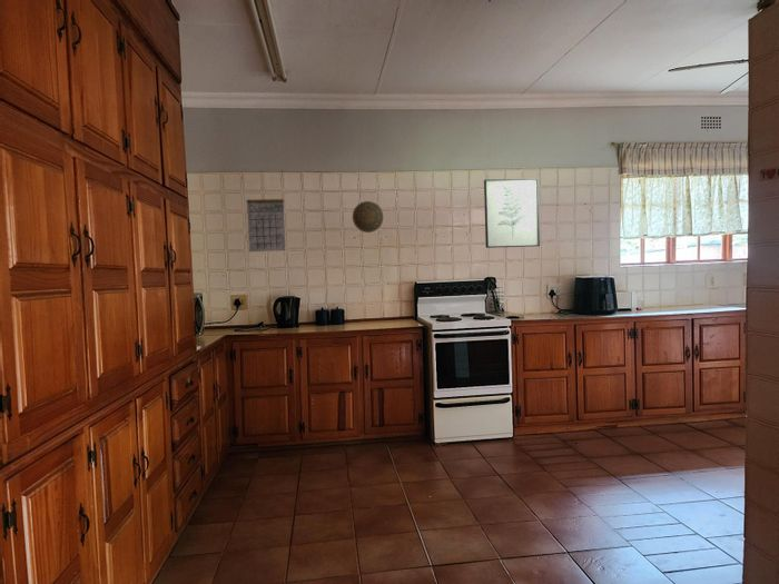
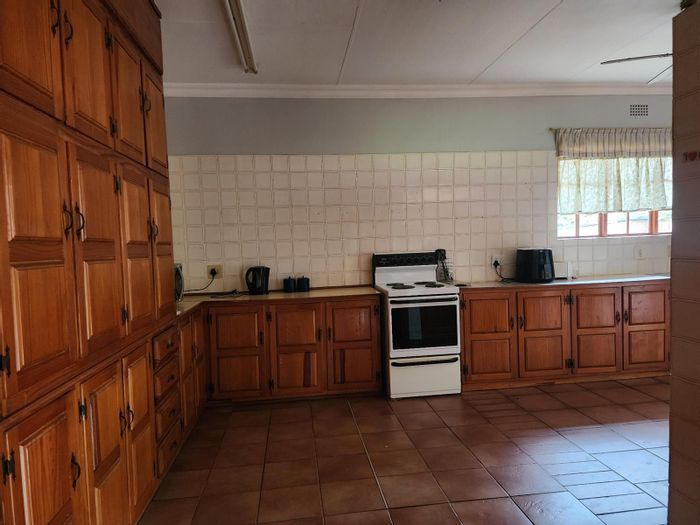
- calendar (266, 219)
- decorative plate (367, 216)
- wall art (512, 212)
